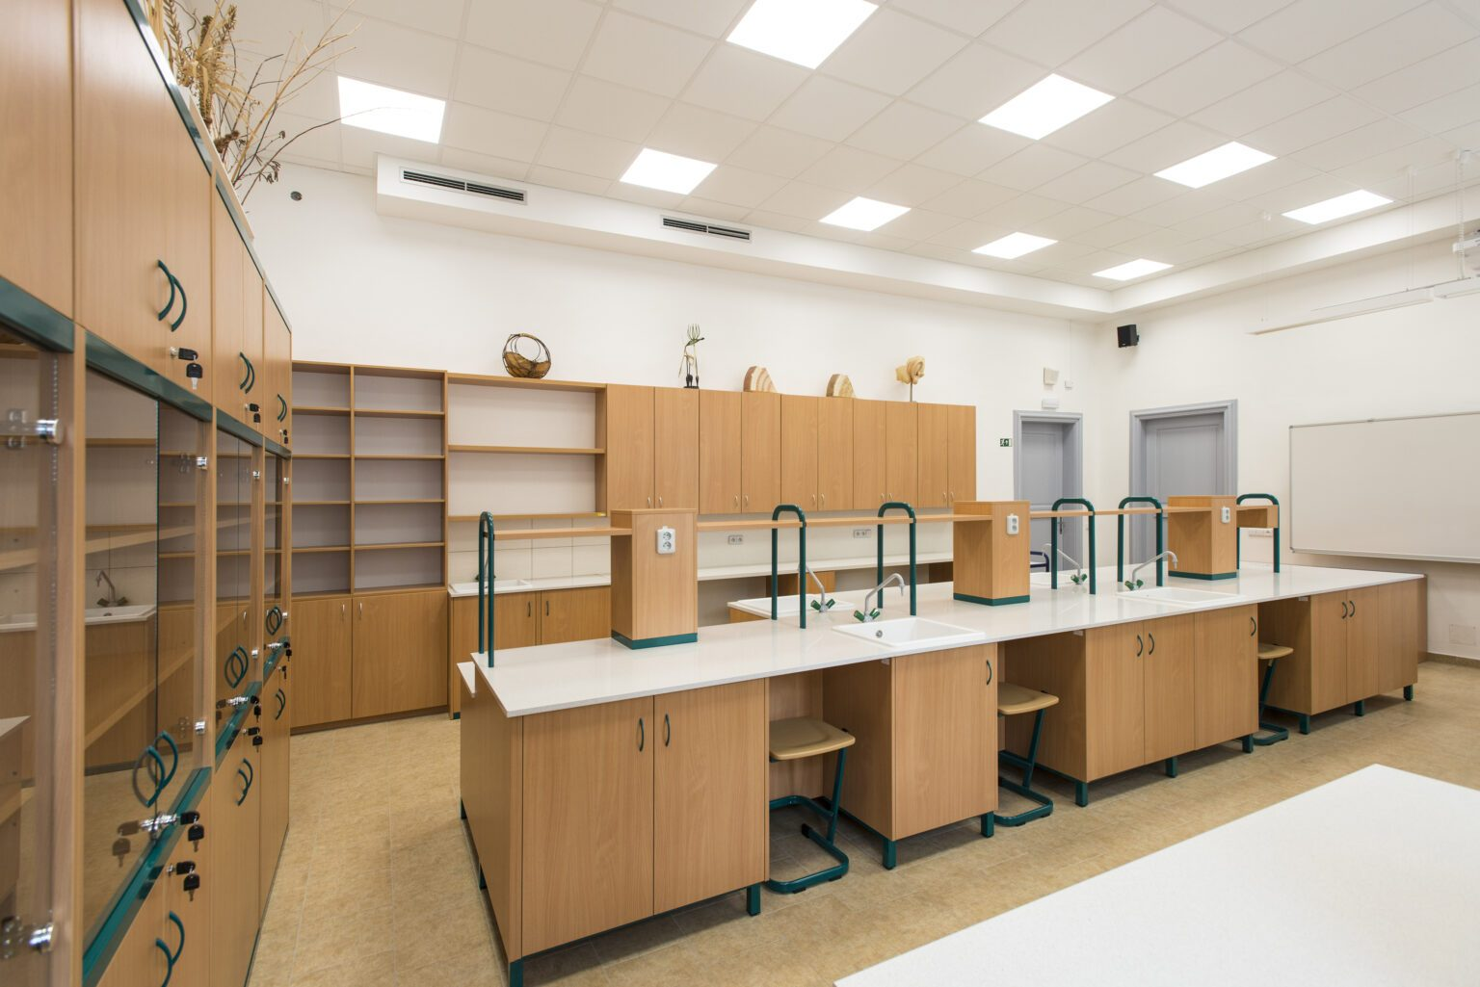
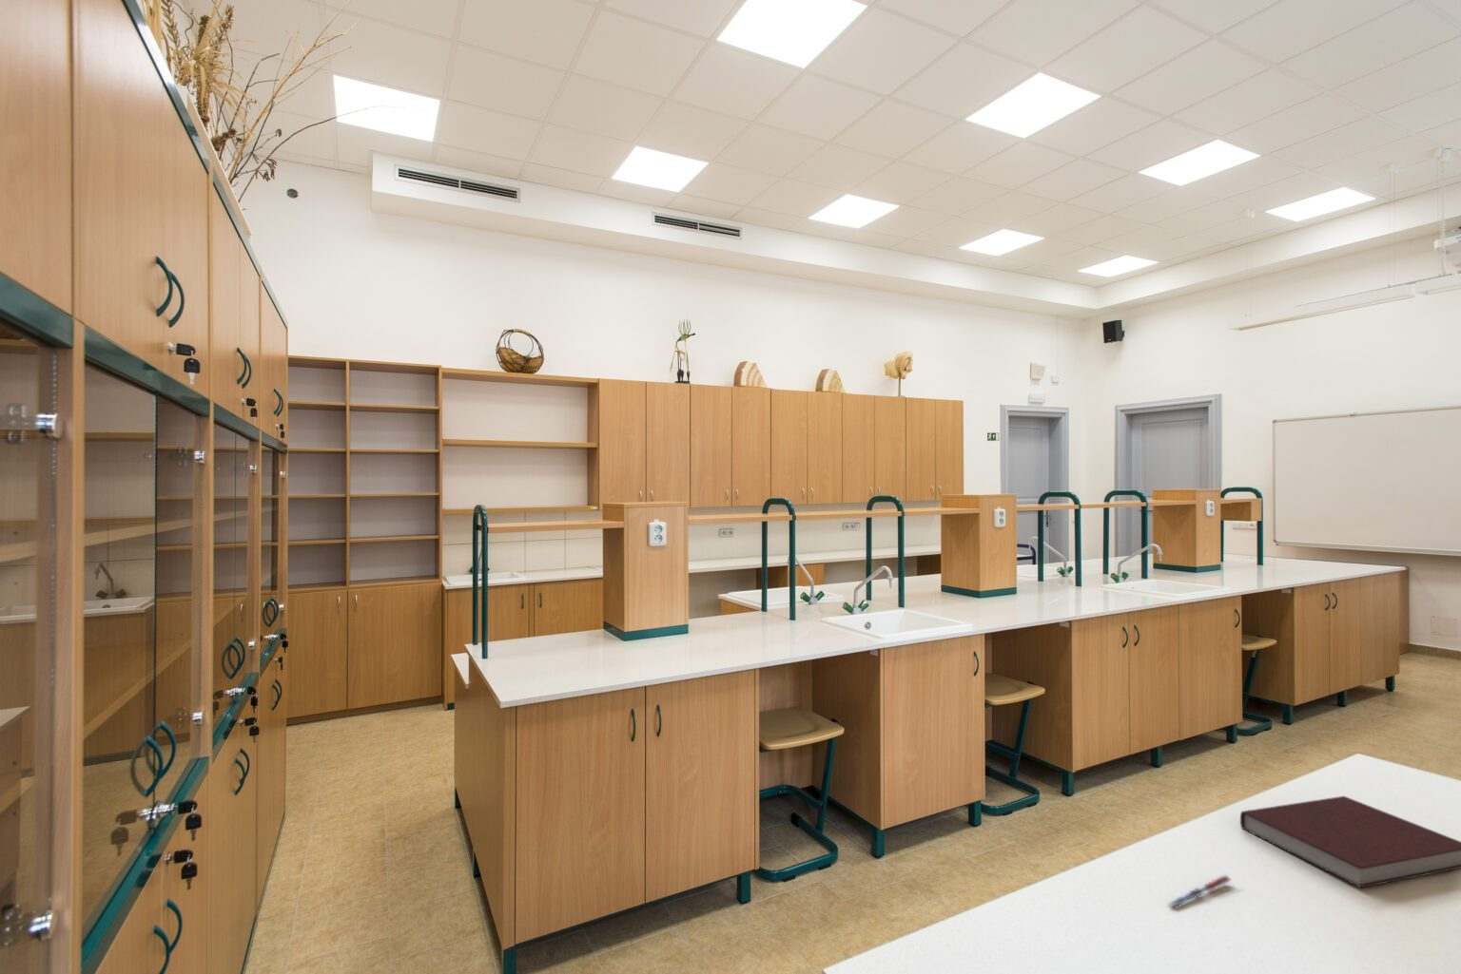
+ pen (1200, 889)
+ notebook (1351, 836)
